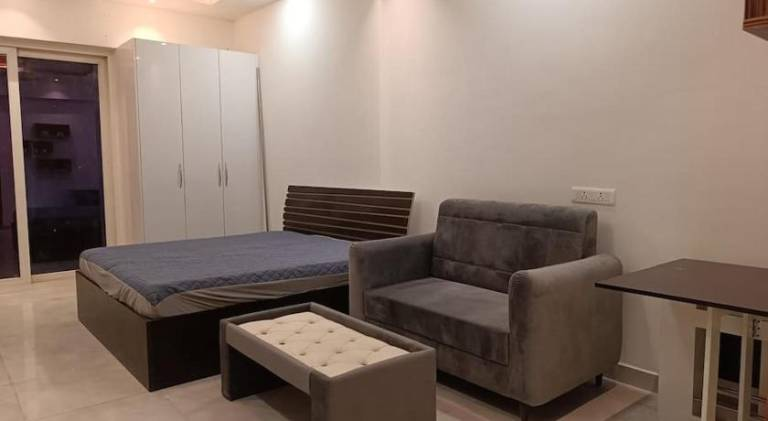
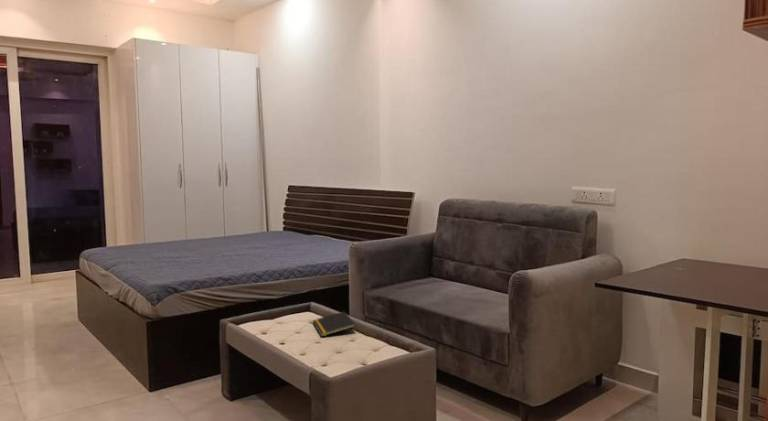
+ notepad (333, 323)
